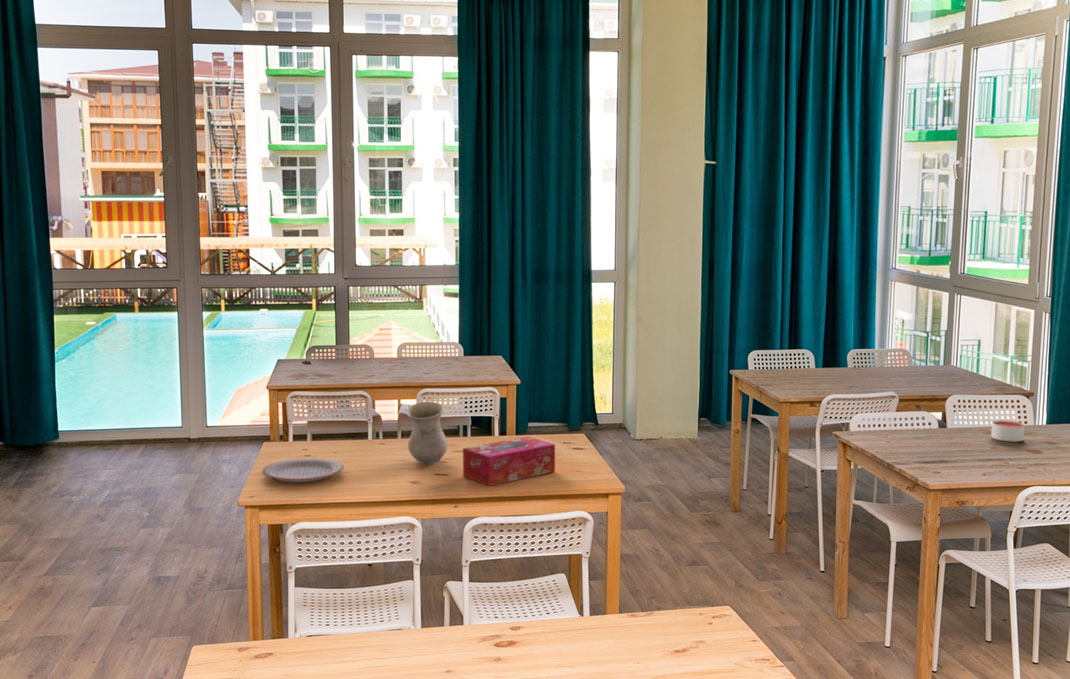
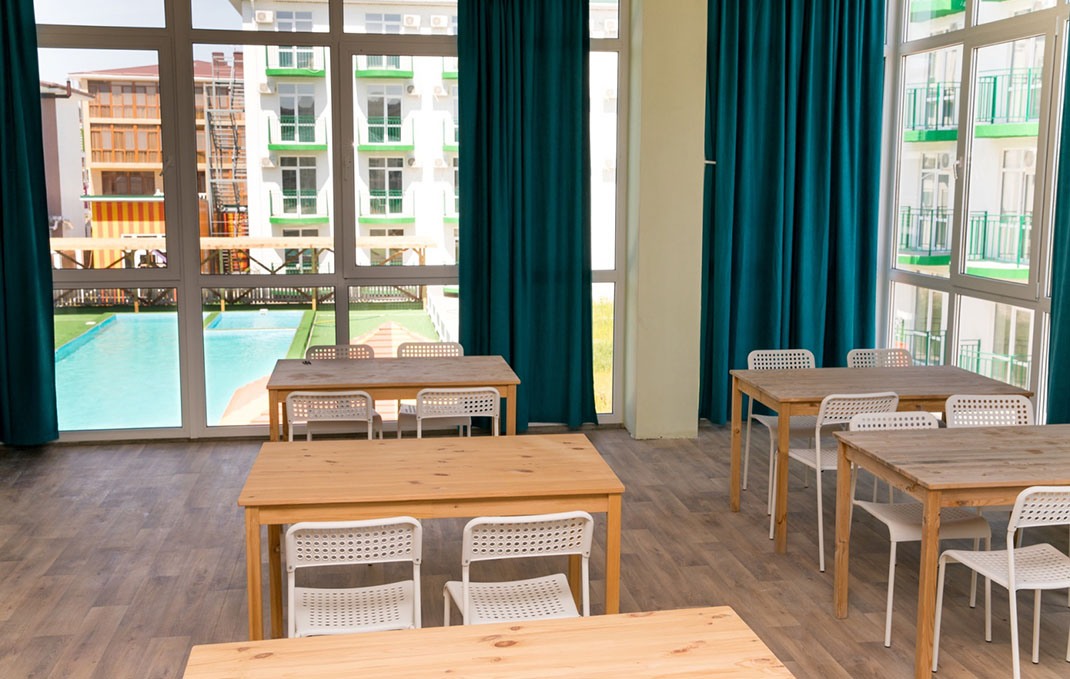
- candle (1008, 430)
- plate (303, 471)
- vase (427, 433)
- tissue box (509, 460)
